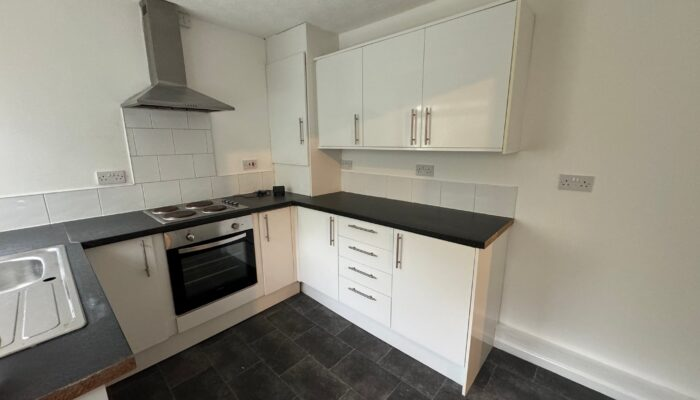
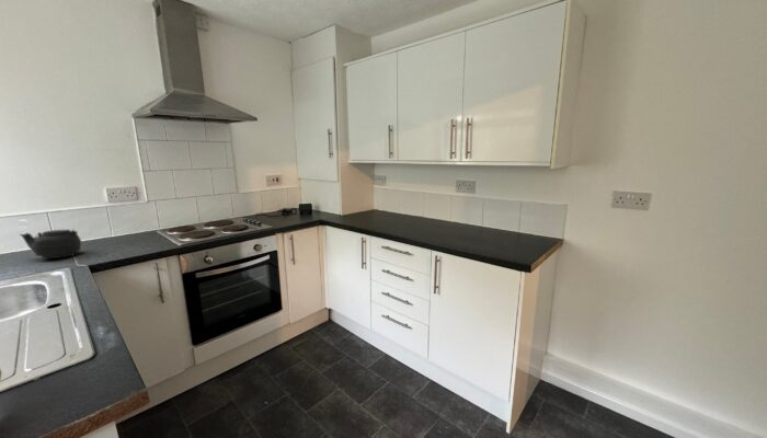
+ teapot (53, 244)
